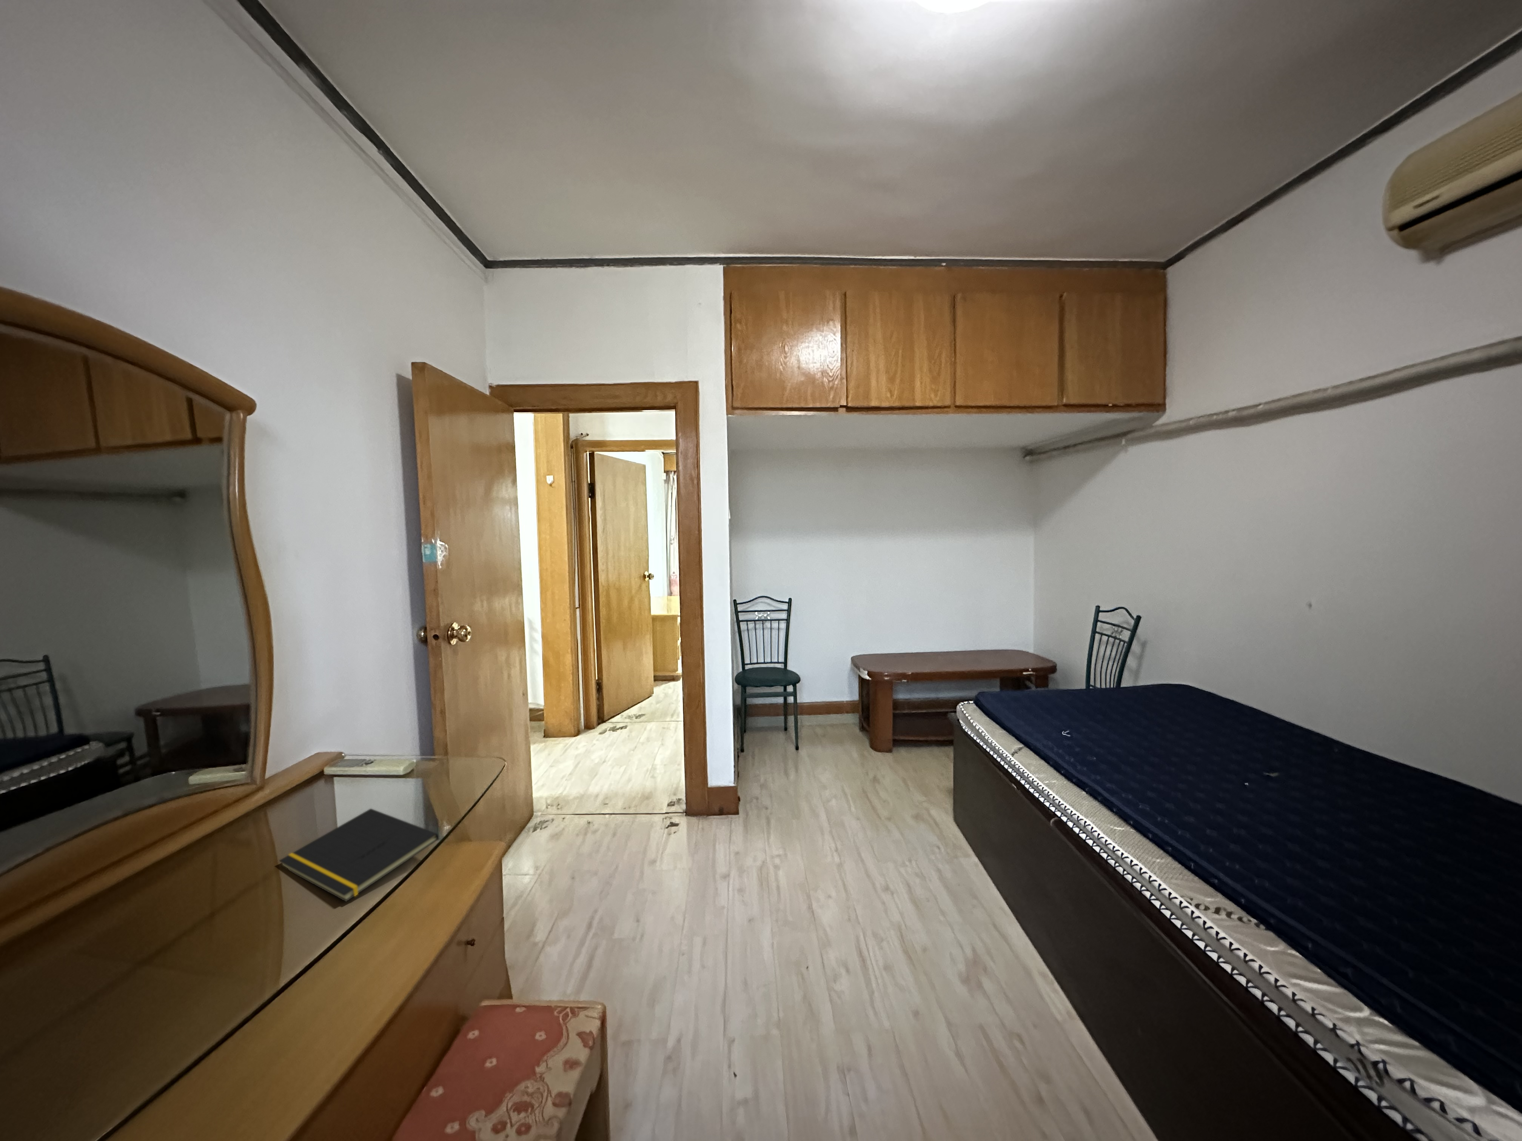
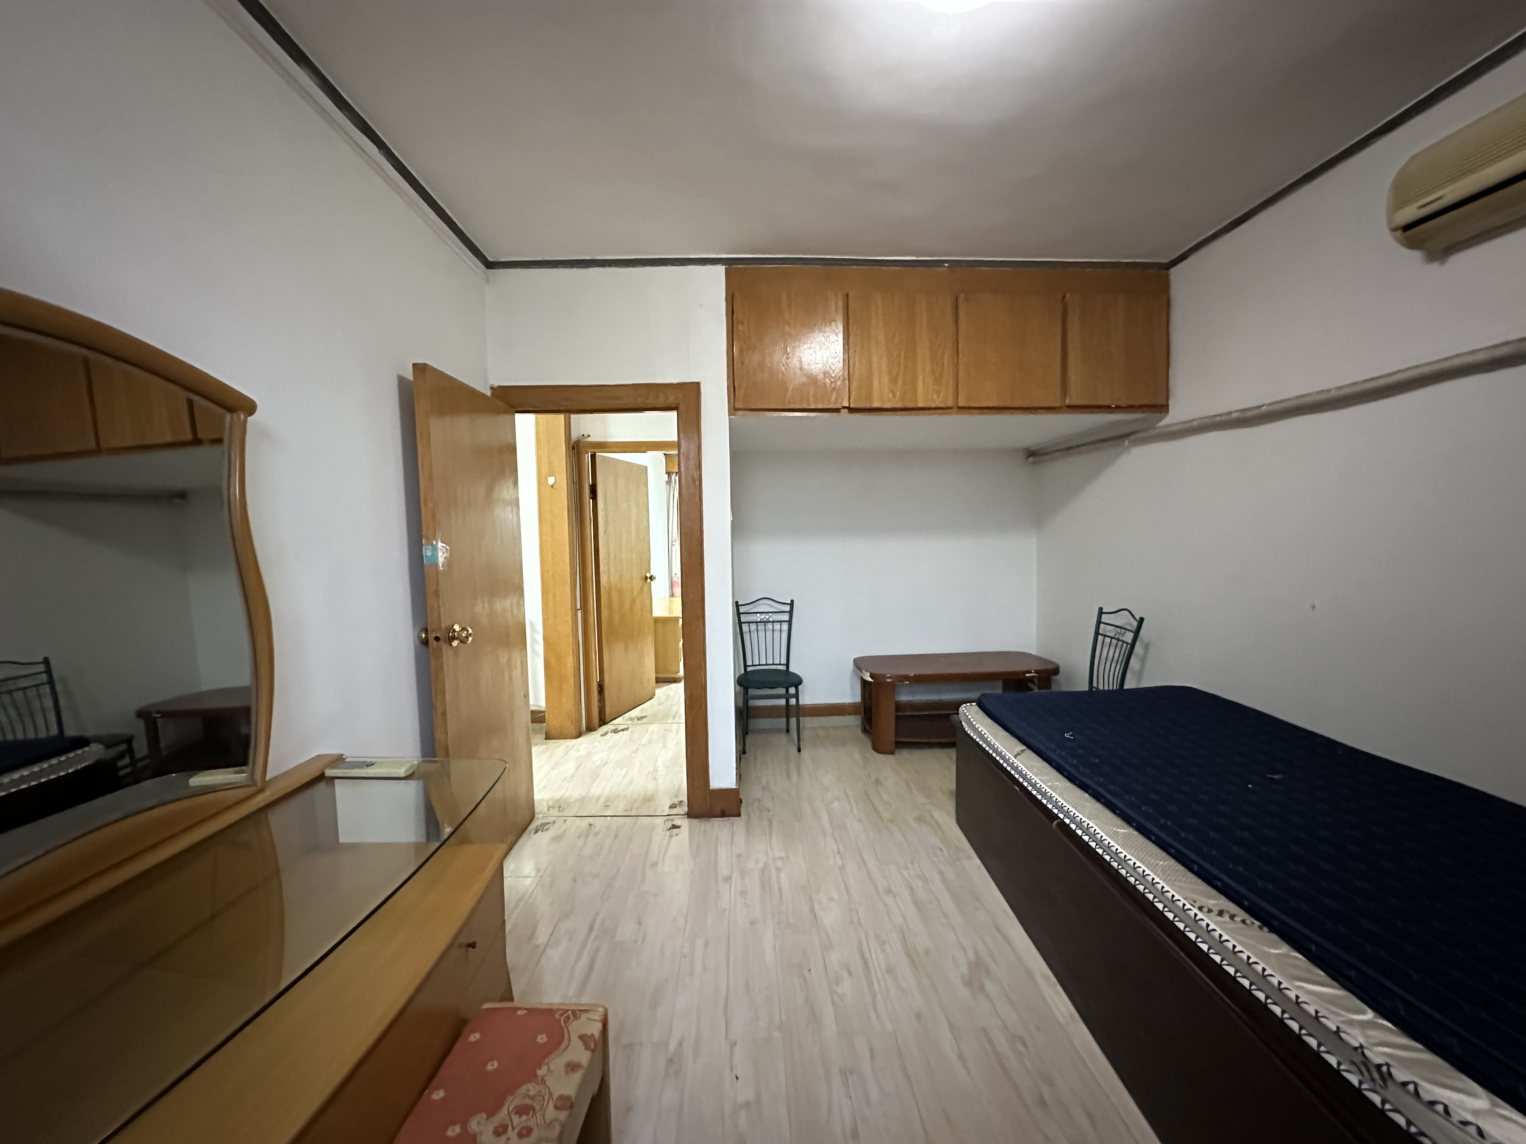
- notepad (360, 850)
